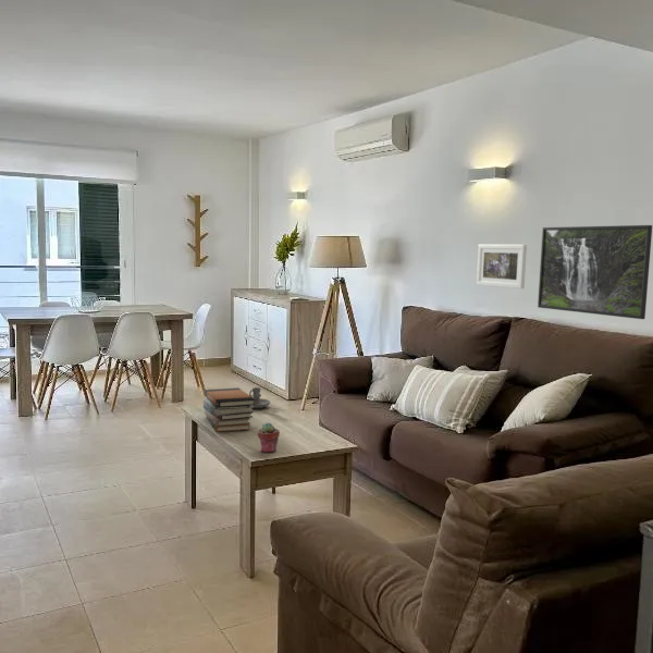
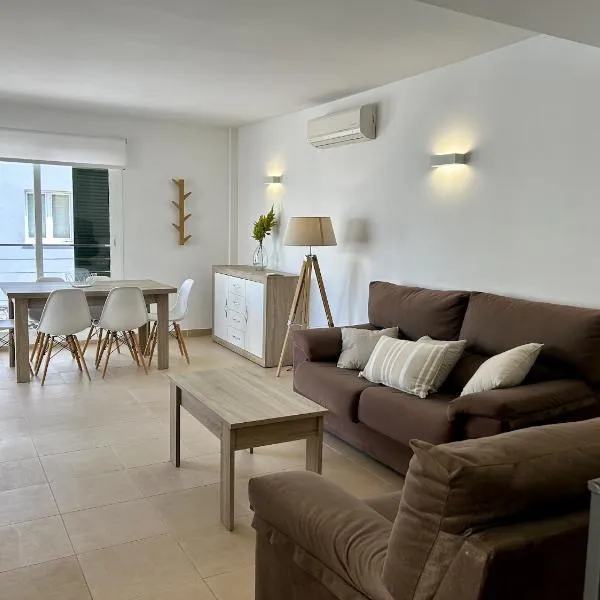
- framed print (590, 270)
- book stack (227, 408)
- potted succulent (268, 436)
- candle holder (255, 396)
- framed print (500, 266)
